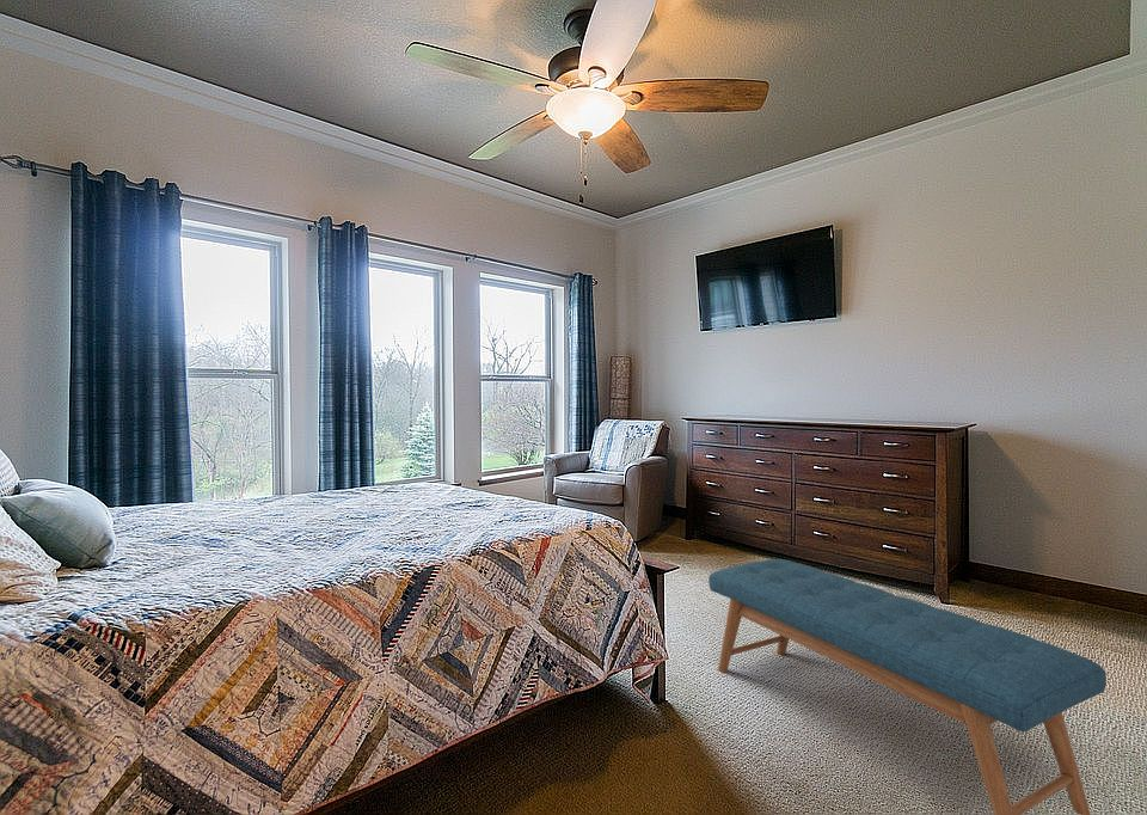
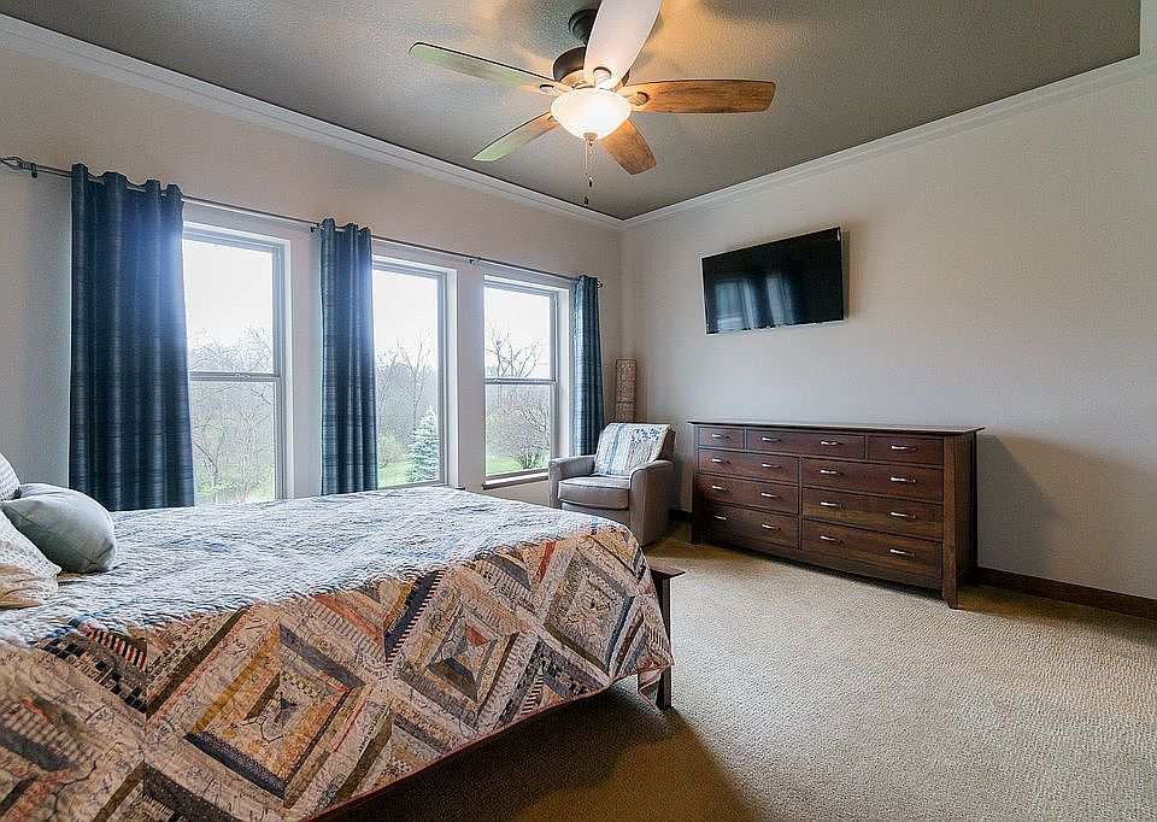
- bench (864, 662)
